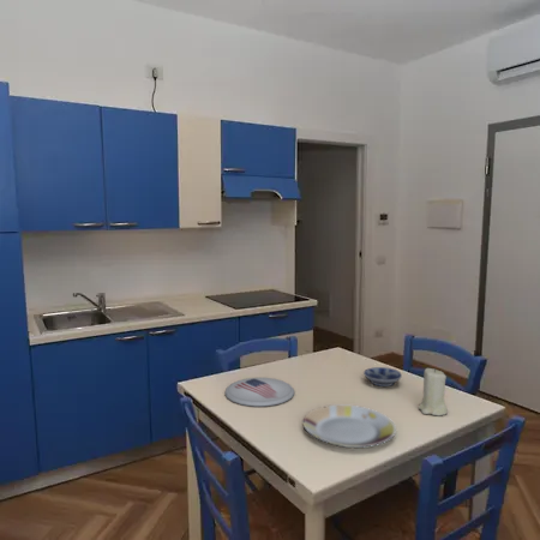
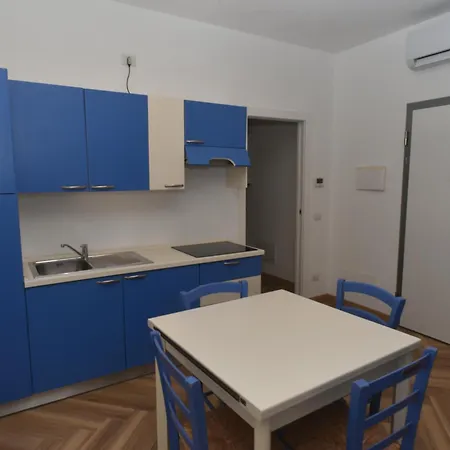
- bowl (382, 377)
- plate (259, 390)
- candle (433, 389)
- plate (348, 426)
